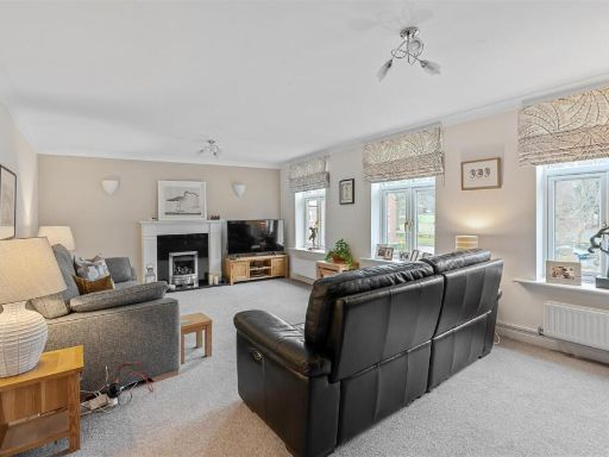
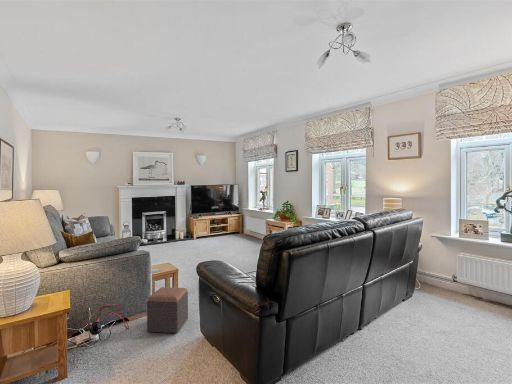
+ footstool (168, 308)
